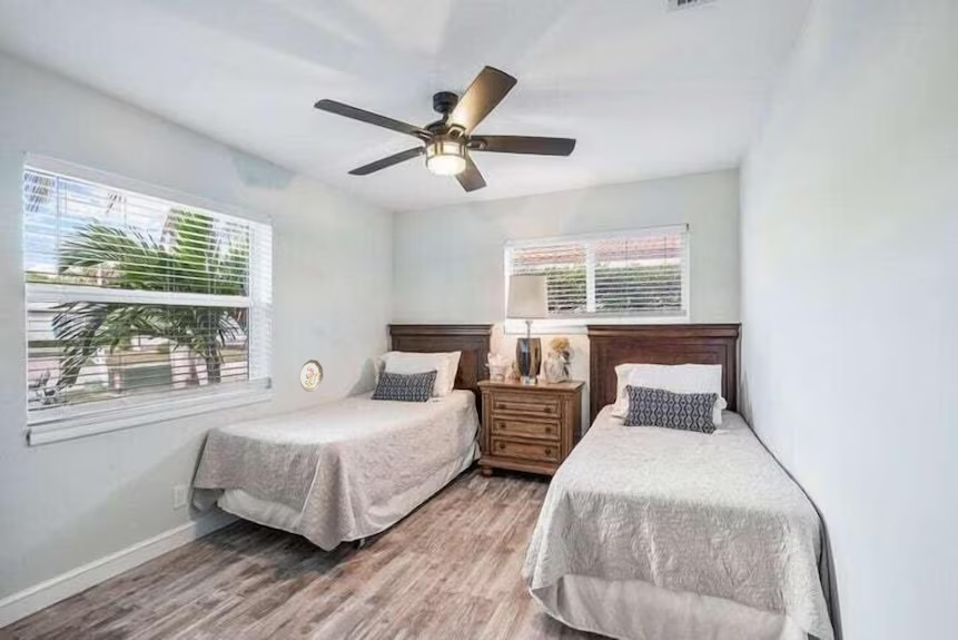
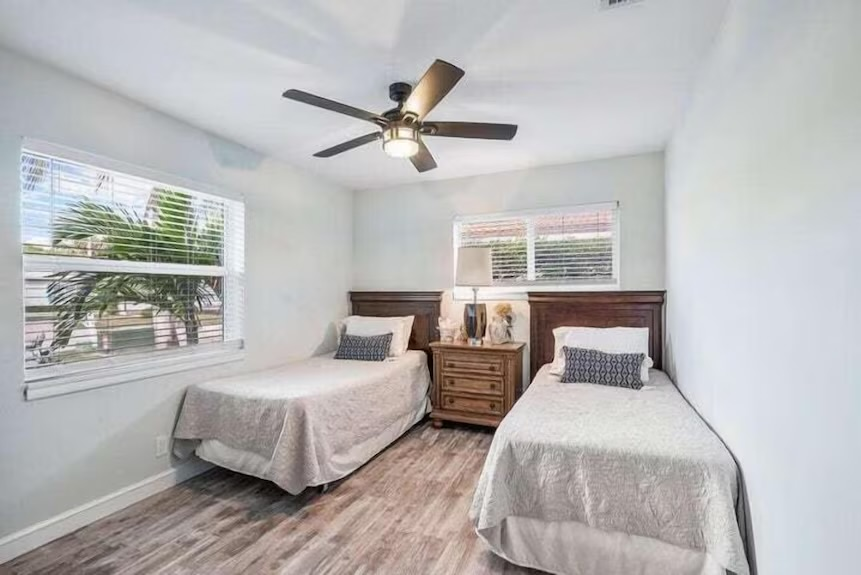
- decorative plate (310, 375)
